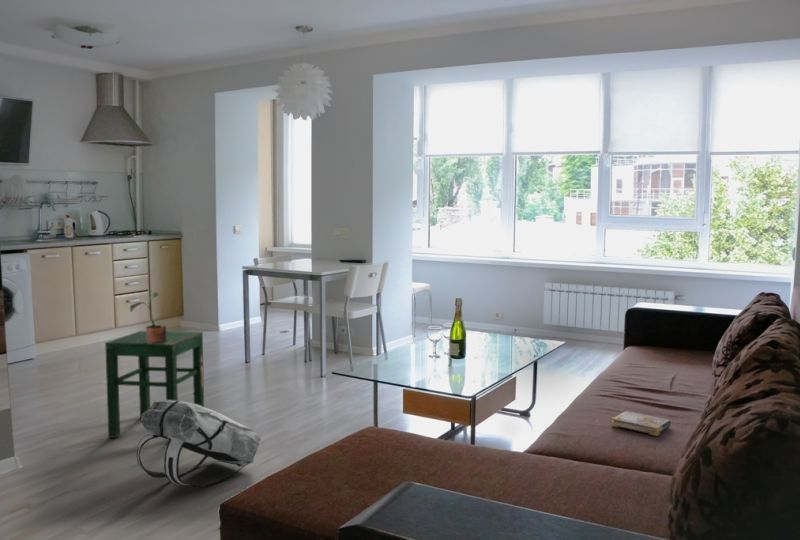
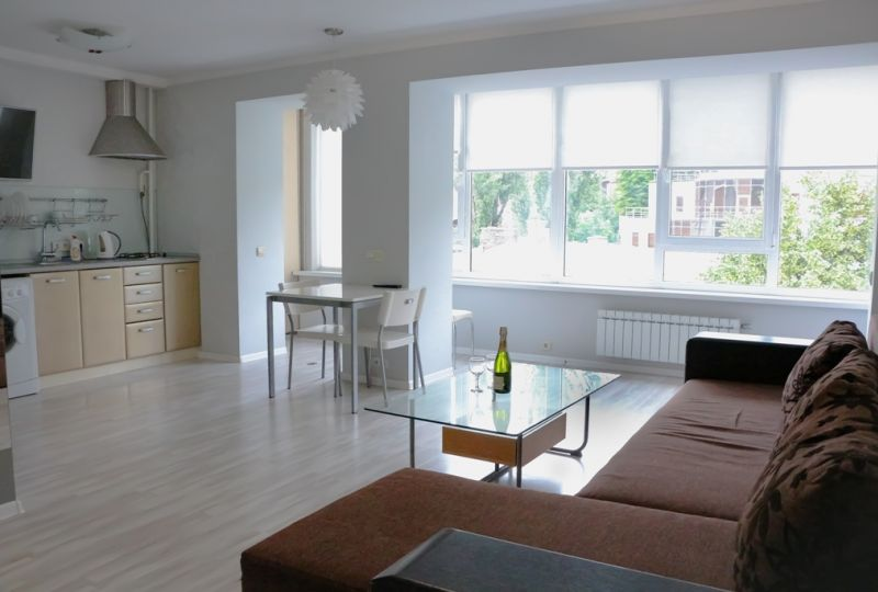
- backpack (199, 436)
- stool (157, 382)
- potted plant (151, 316)
- book (640, 422)
